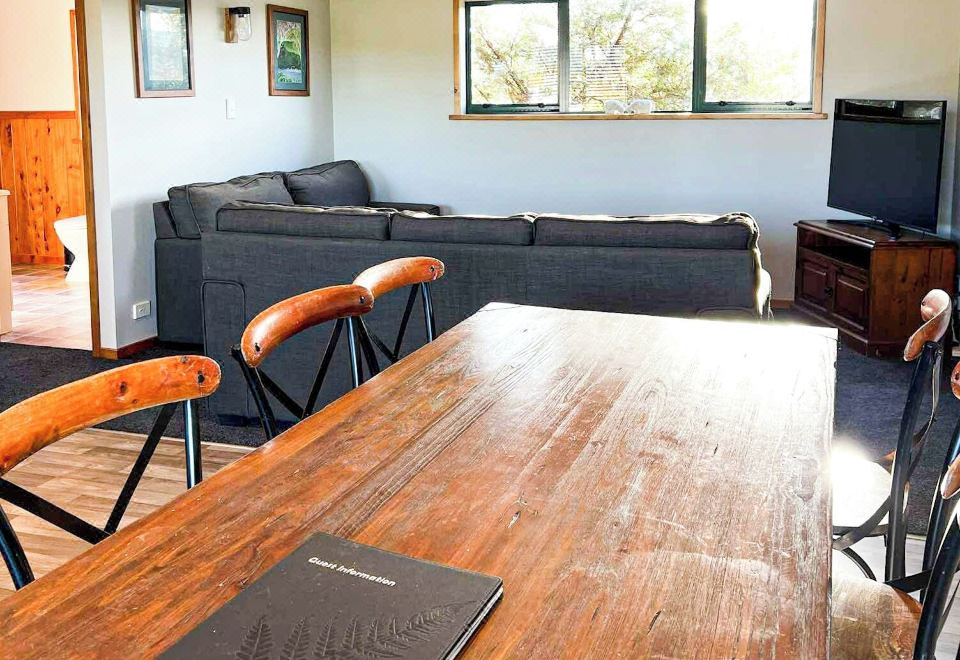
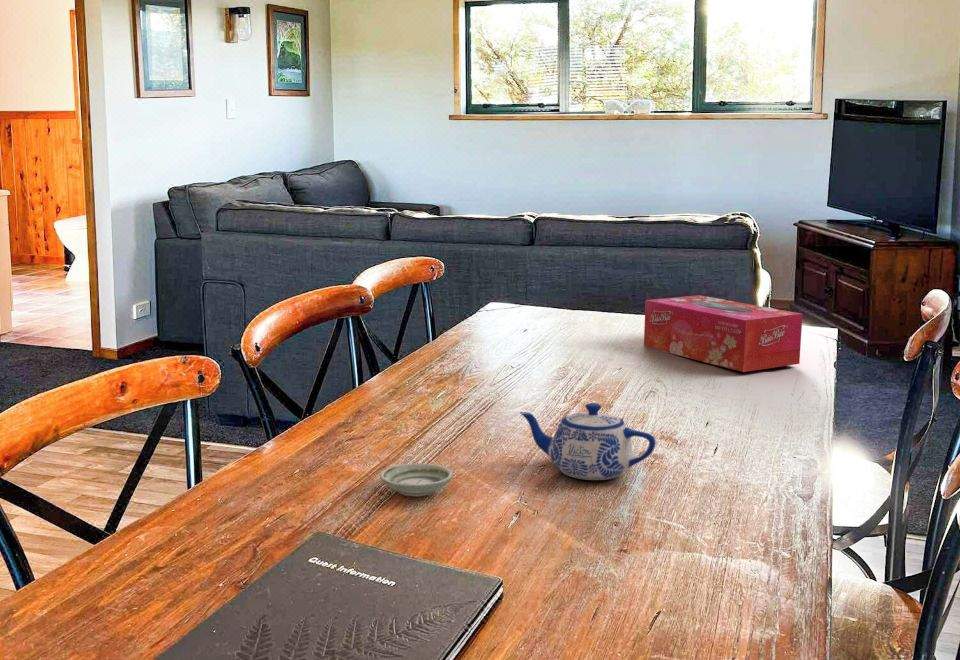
+ teapot (585, 437)
+ saucer (416, 481)
+ tissue box (719, 330)
